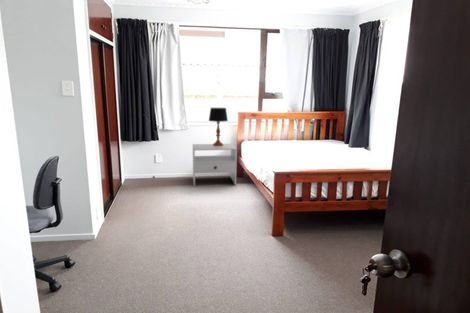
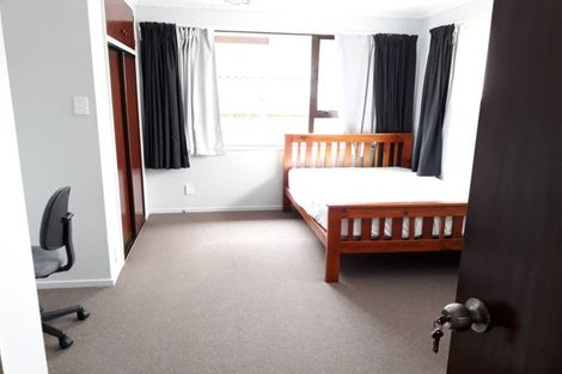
- nightstand (213, 164)
- table lamp (218, 126)
